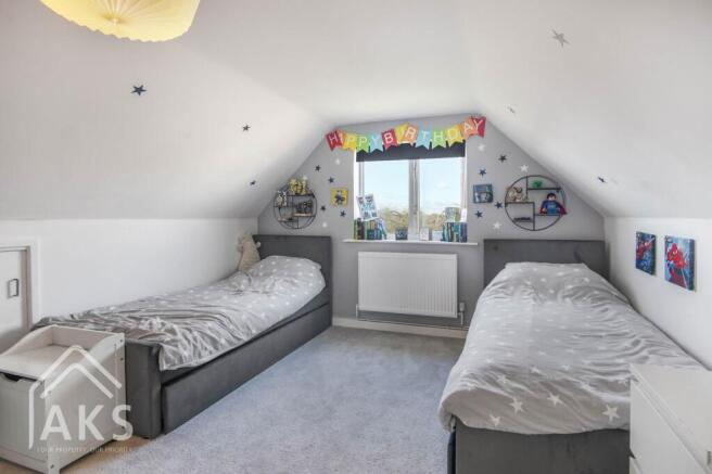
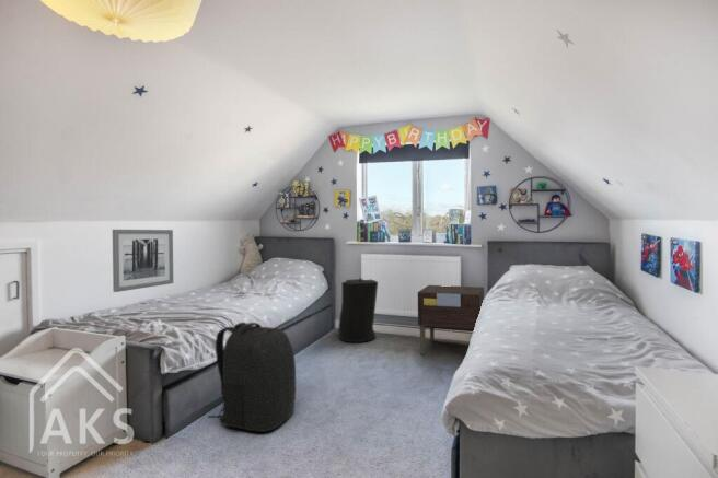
+ trash can (358, 306)
+ wall art (144, 258)
+ nightstand (451, 319)
+ backpack (251, 370)
